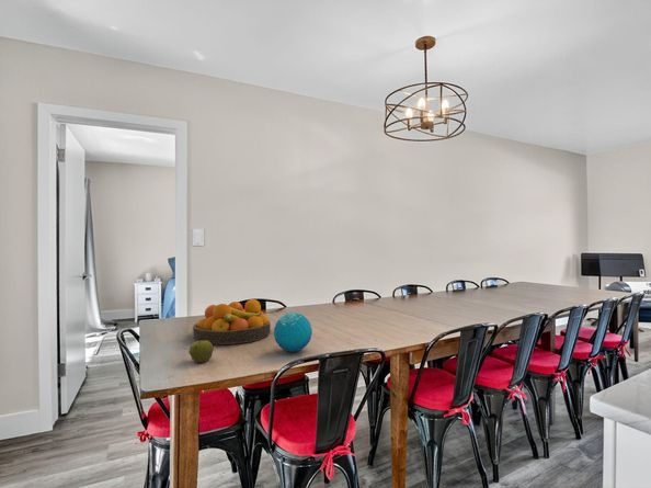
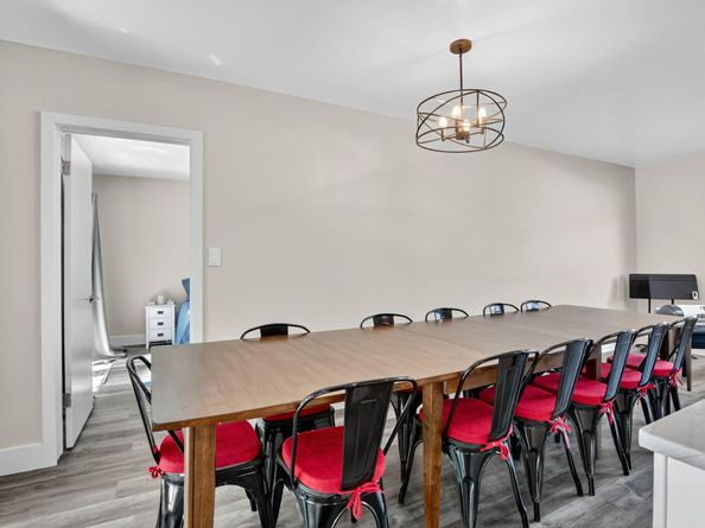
- decorative orb (293, 331)
- apple (201, 349)
- fruit bowl (232, 317)
